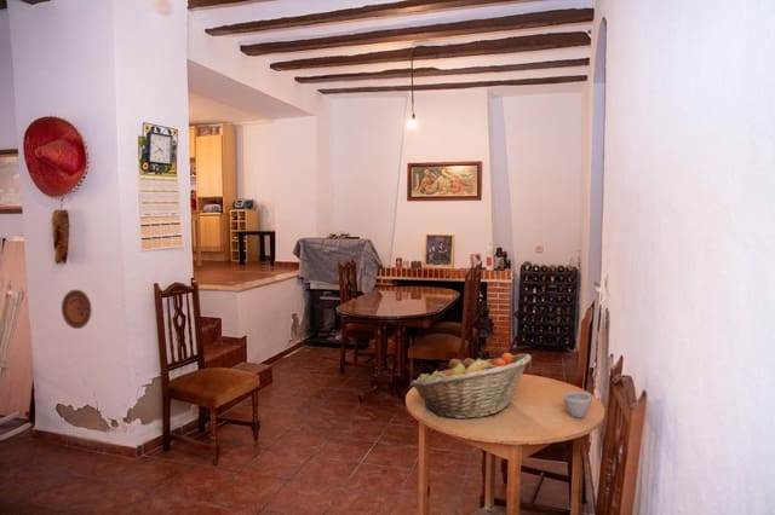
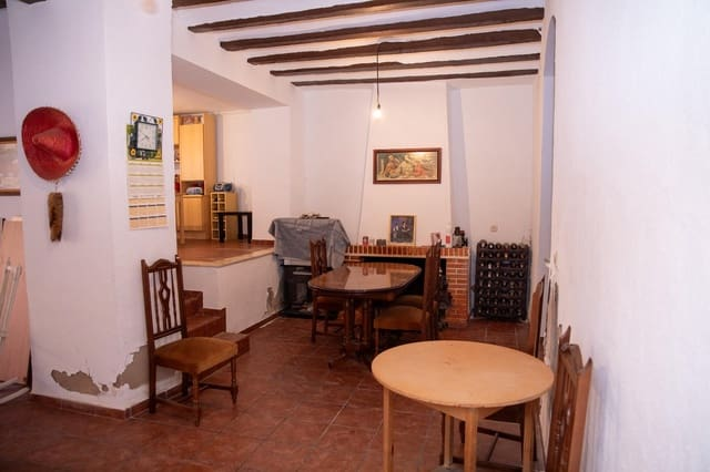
- fruit basket (471, 378)
- decorative plate (76, 308)
- cup (579, 404)
